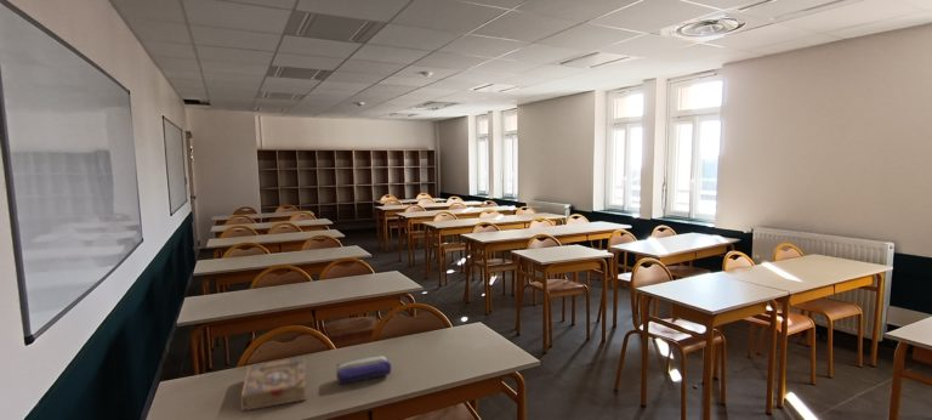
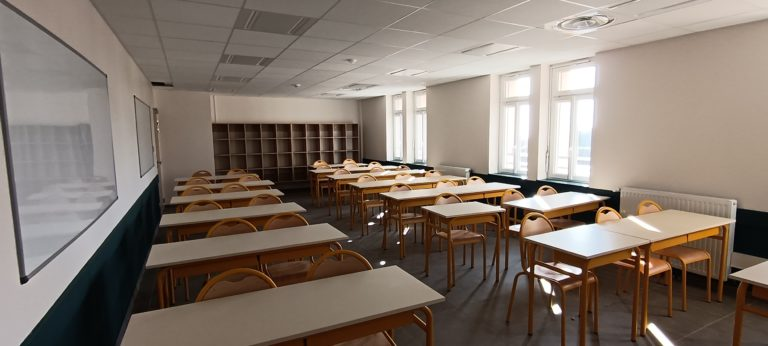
- book (275, 381)
- pencil case (364, 369)
